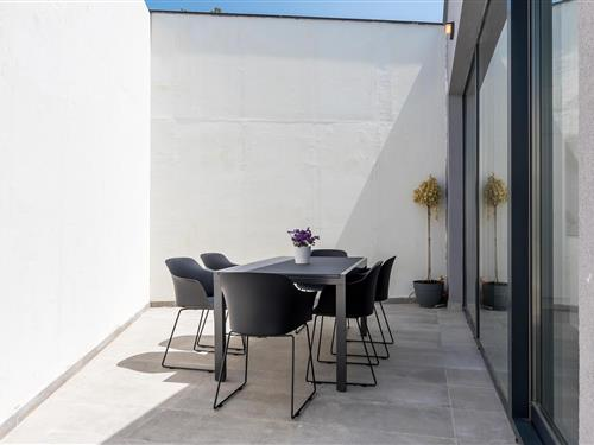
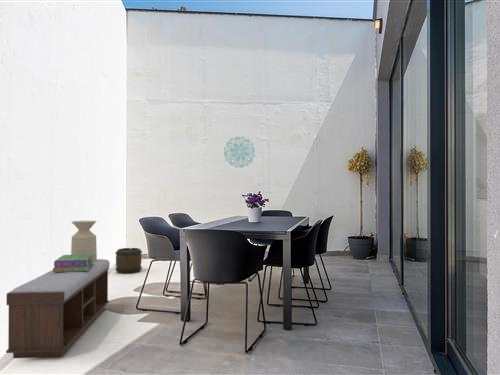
+ wooden barrel (128, 260)
+ side table (84, 241)
+ wall decoration (240, 151)
+ stack of books (74, 262)
+ bench (68, 299)
